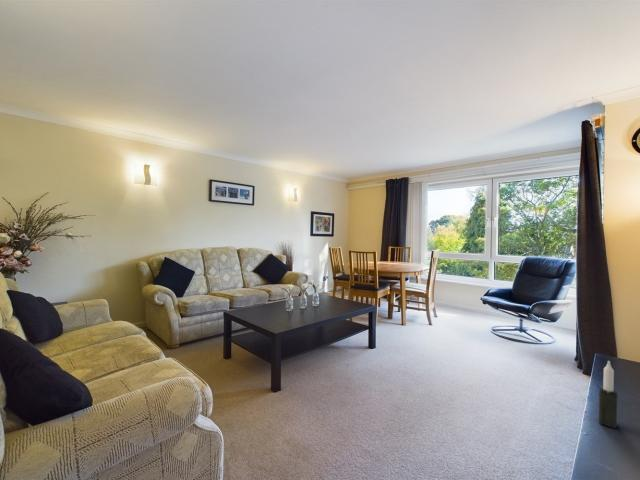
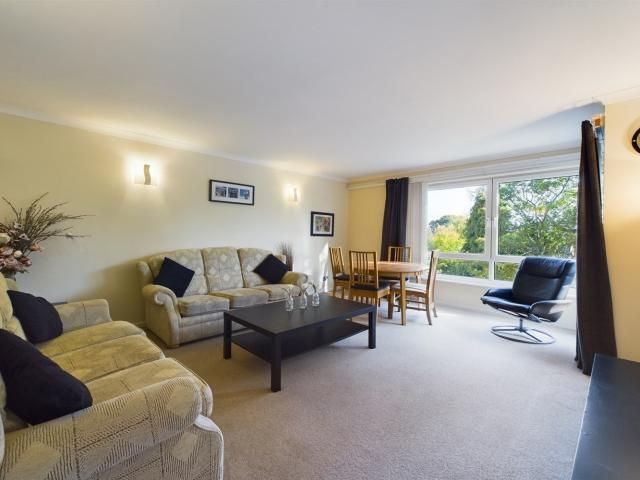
- candle (608, 392)
